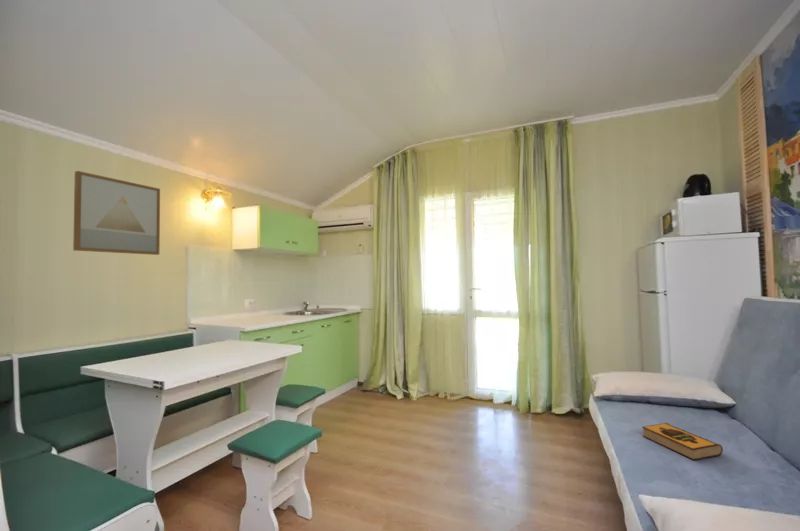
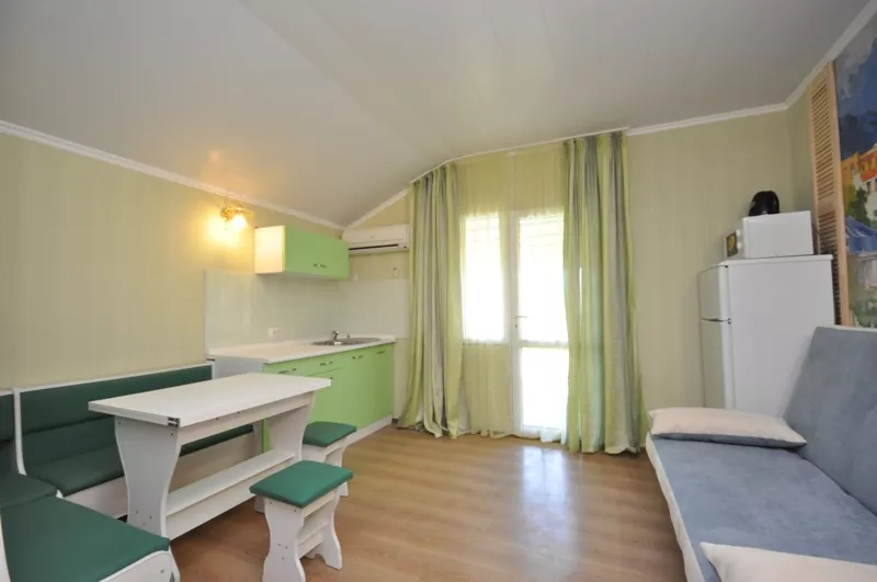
- hardback book (680, 439)
- wall art (120, 216)
